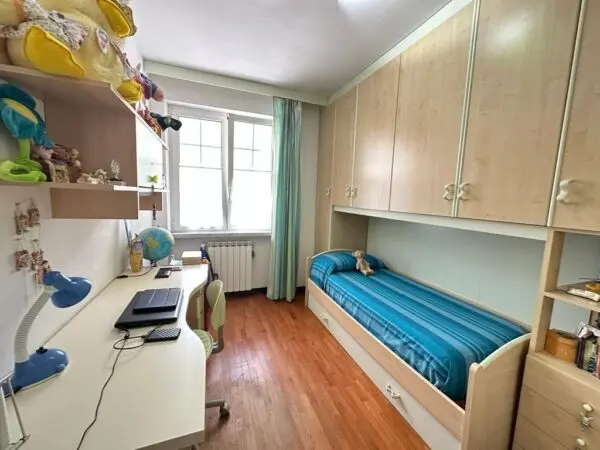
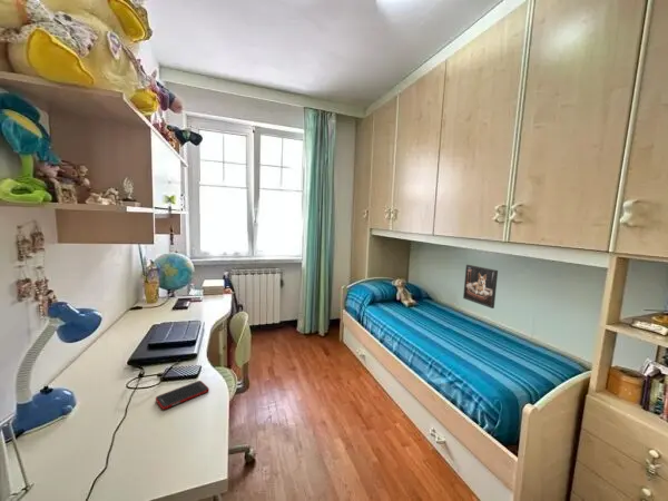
+ cell phone (183, 394)
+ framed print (479, 285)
